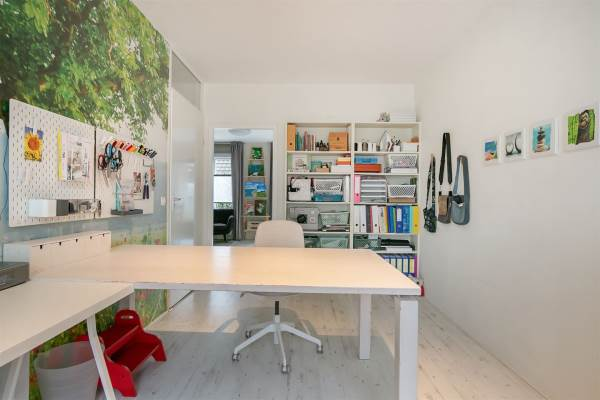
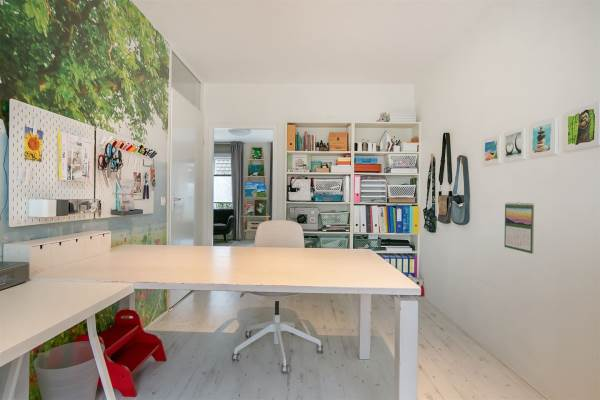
+ calendar (518, 226)
